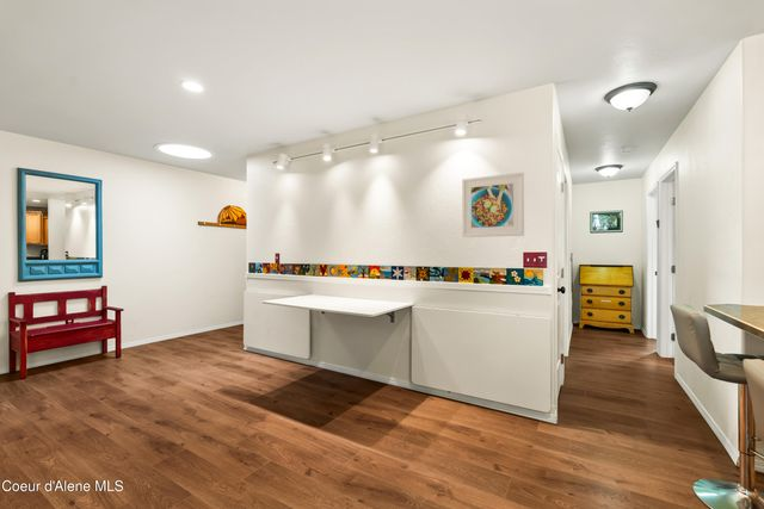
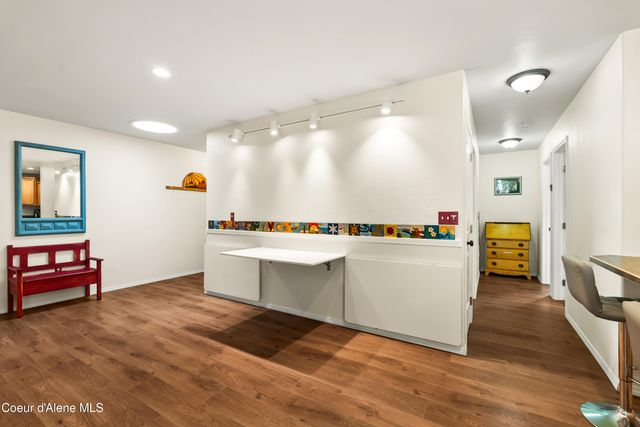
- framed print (491, 206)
